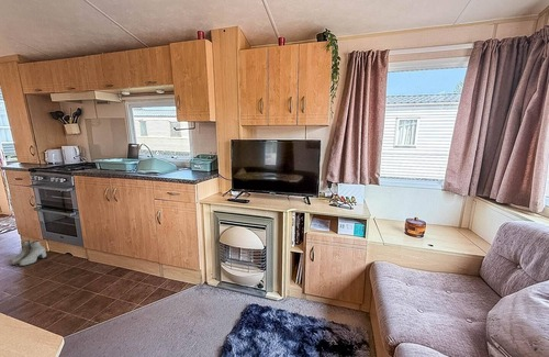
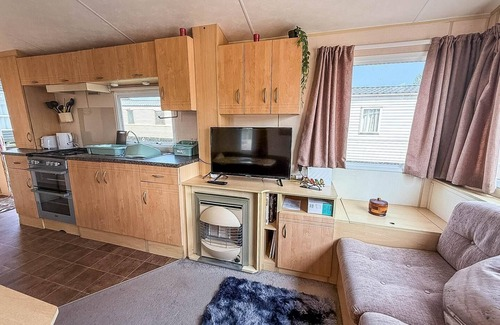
- boots (27, 252)
